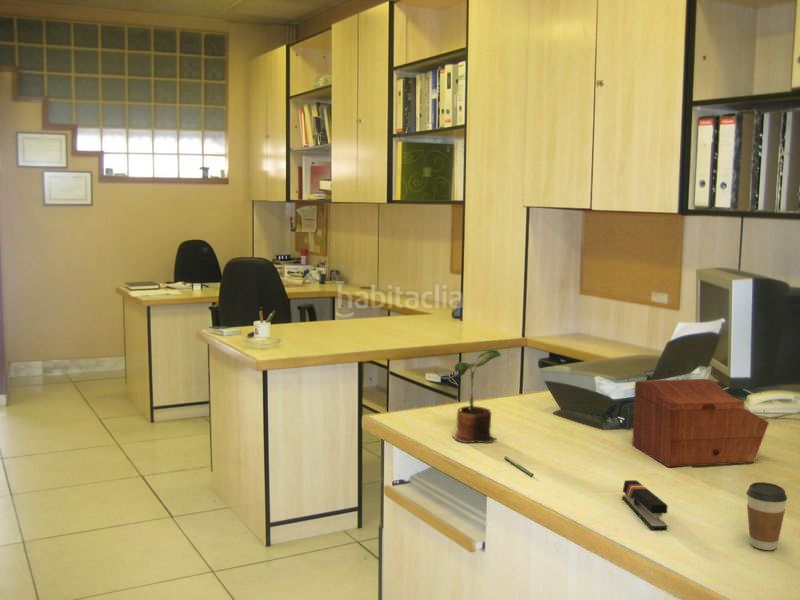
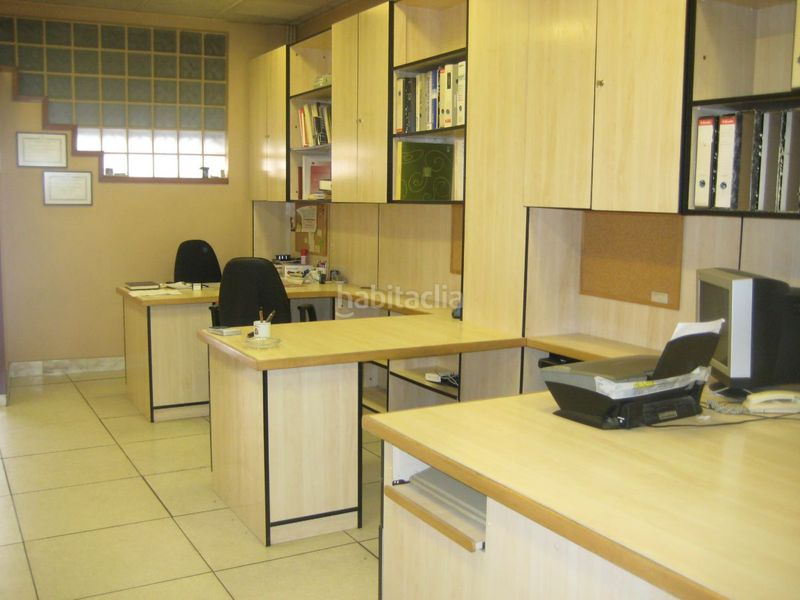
- coffee cup (765, 516)
- pen (518, 465)
- sewing box (700, 420)
- stapler (644, 501)
- potted plant (472, 392)
